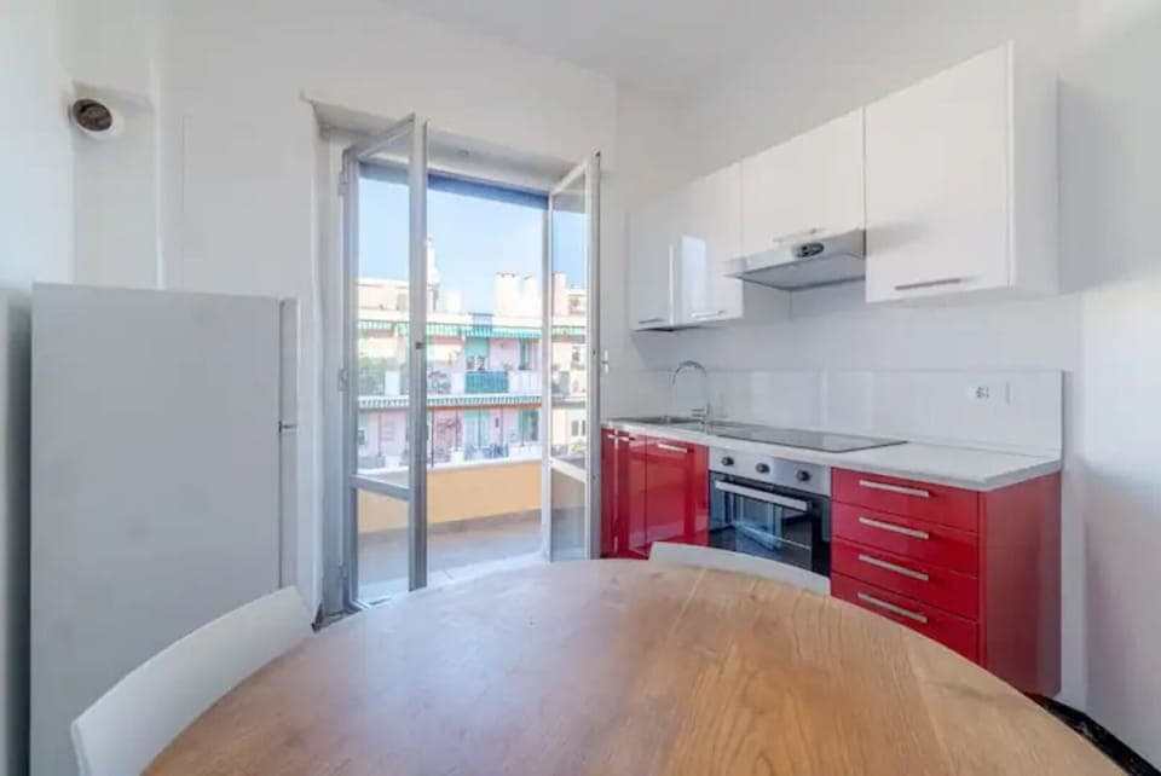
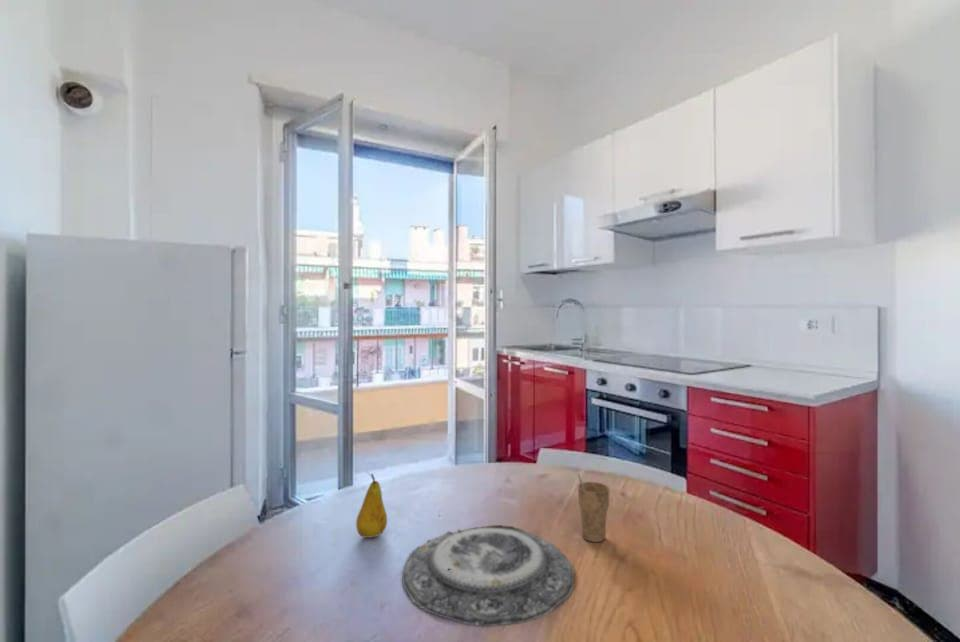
+ plate (488, 559)
+ fruit (371, 503)
+ cup (593, 505)
